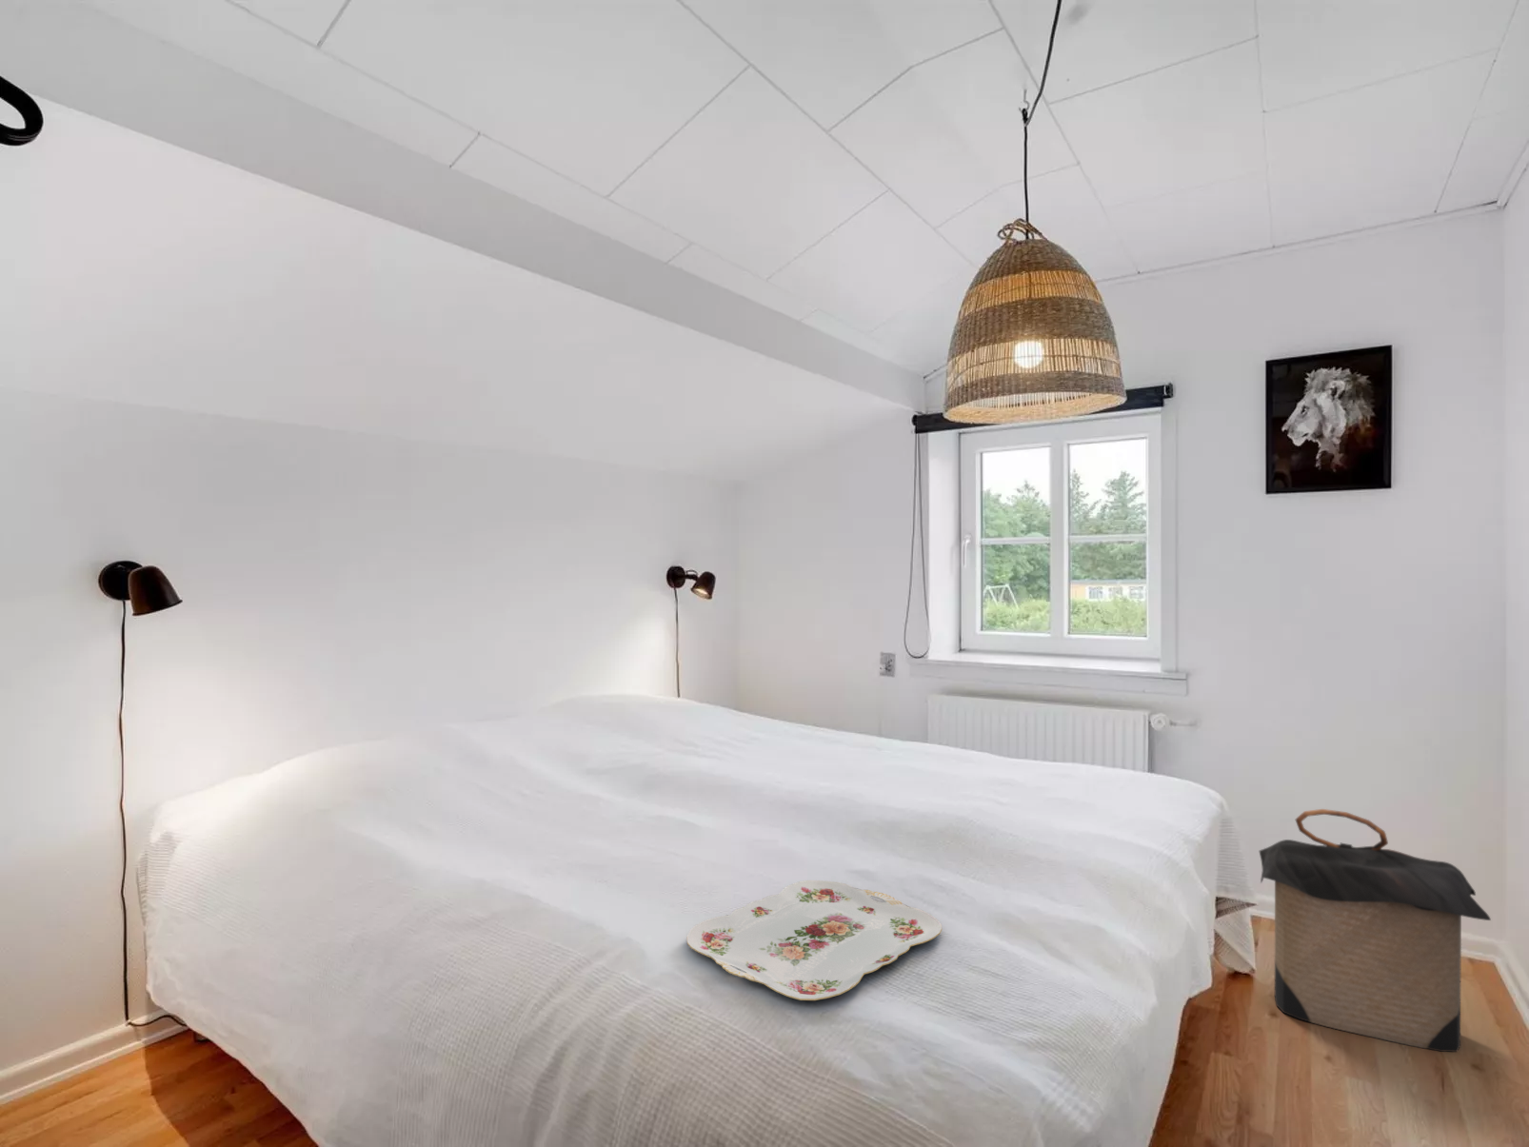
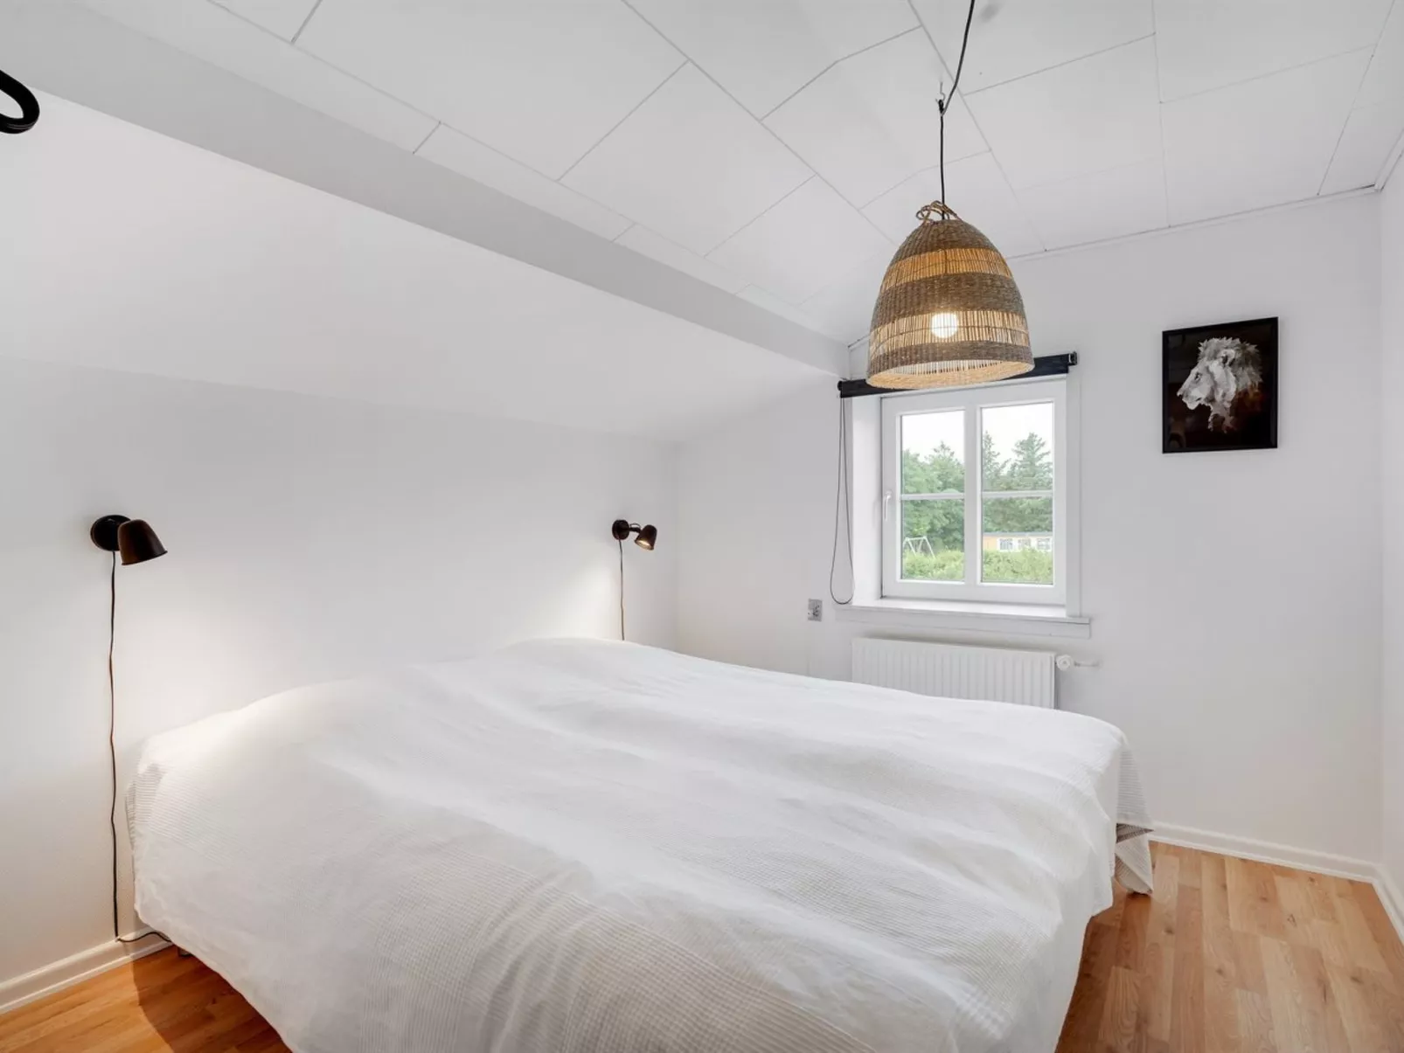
- serving tray (816, 933)
- laundry hamper (1365, 913)
